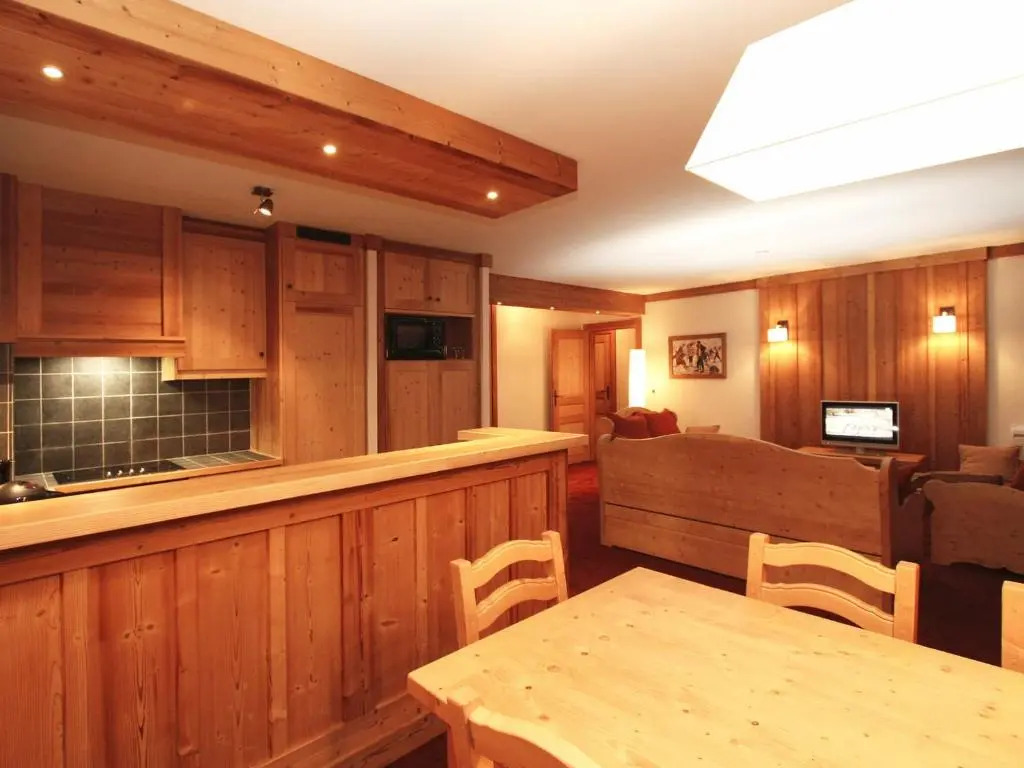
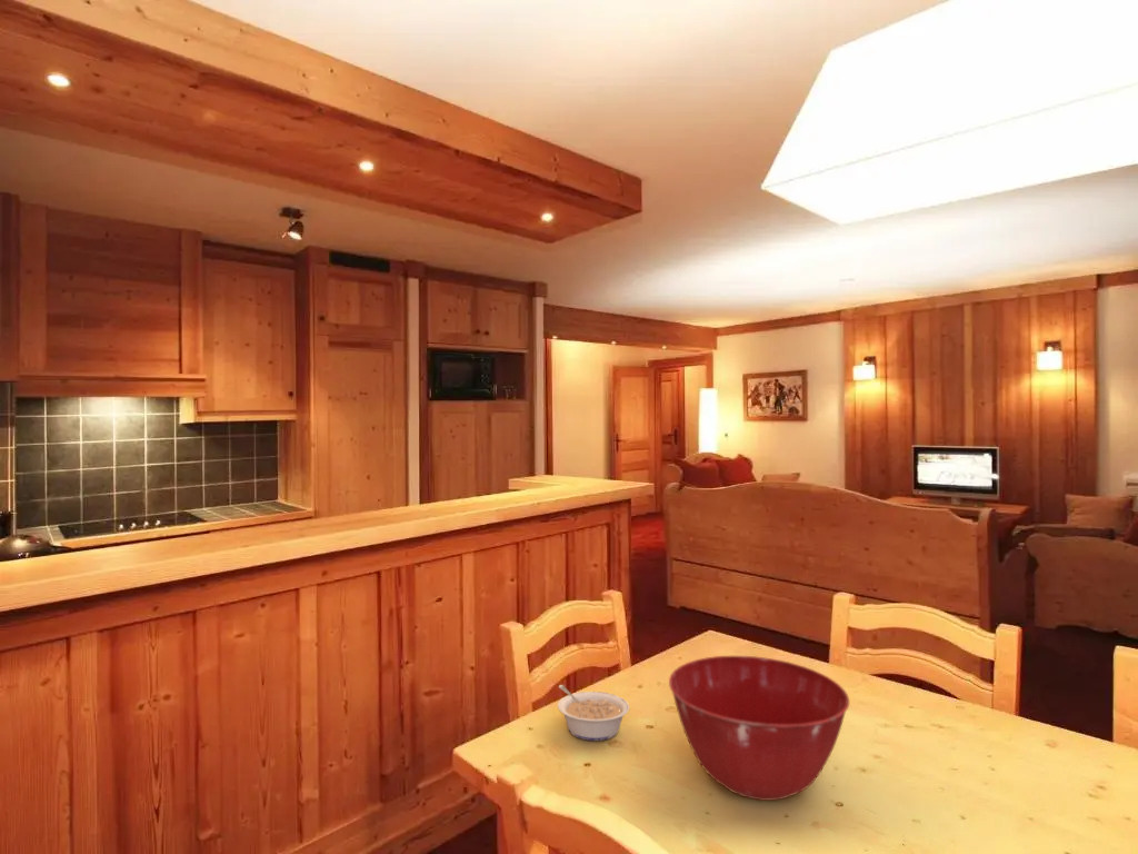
+ legume (590, 714)
+ mixing bowl (756, 729)
